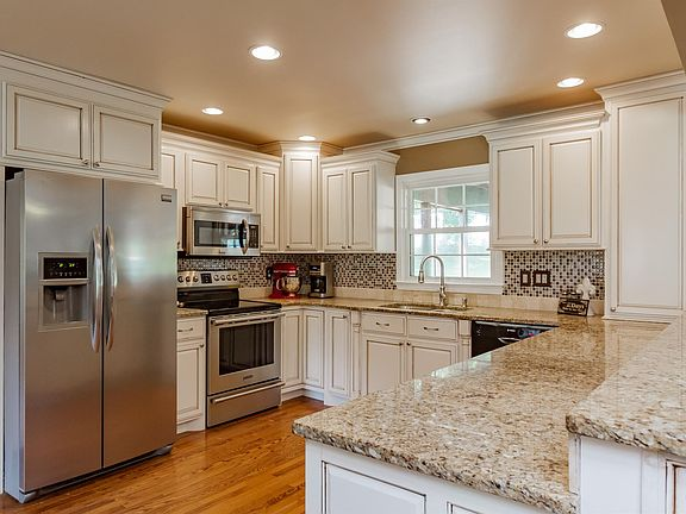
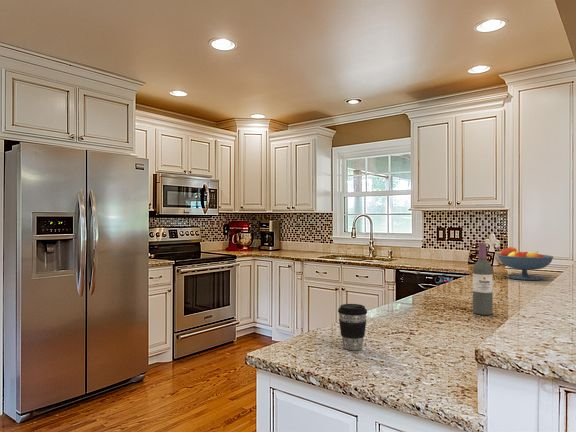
+ wine bottle (482, 278)
+ fruit bowl (524, 262)
+ coffee cup (352, 326)
